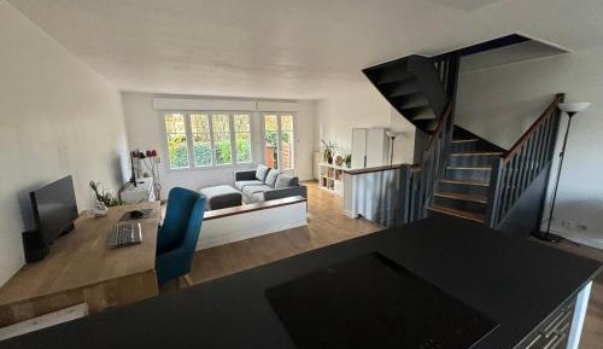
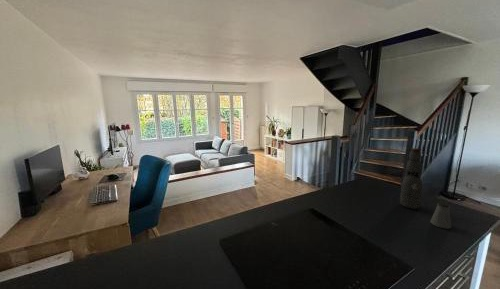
+ saltshaker (442, 214)
+ bottle (413, 177)
